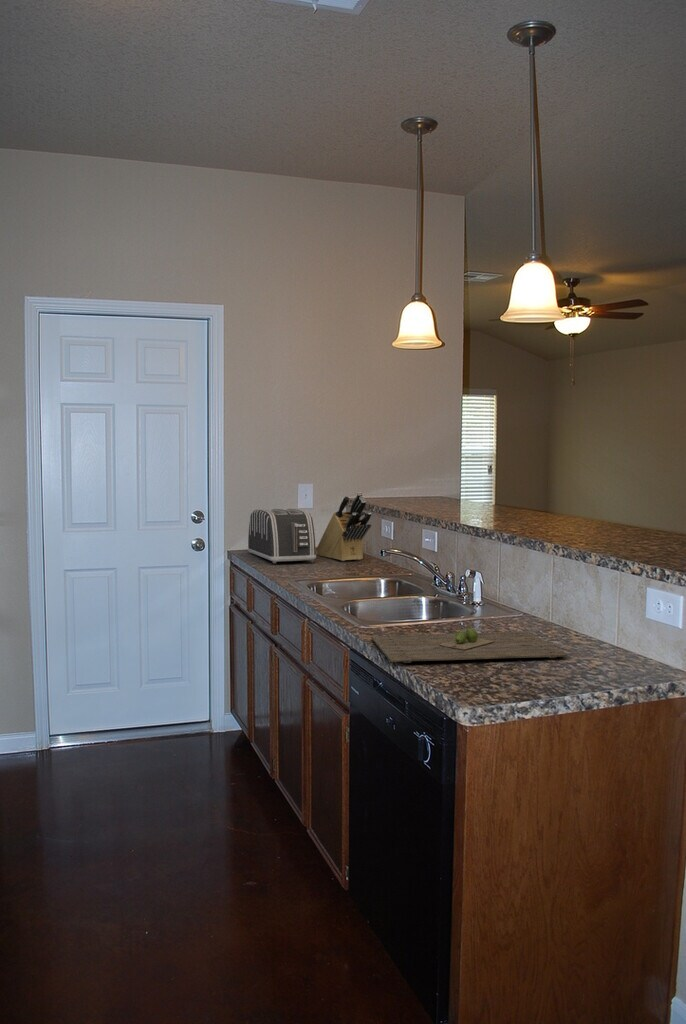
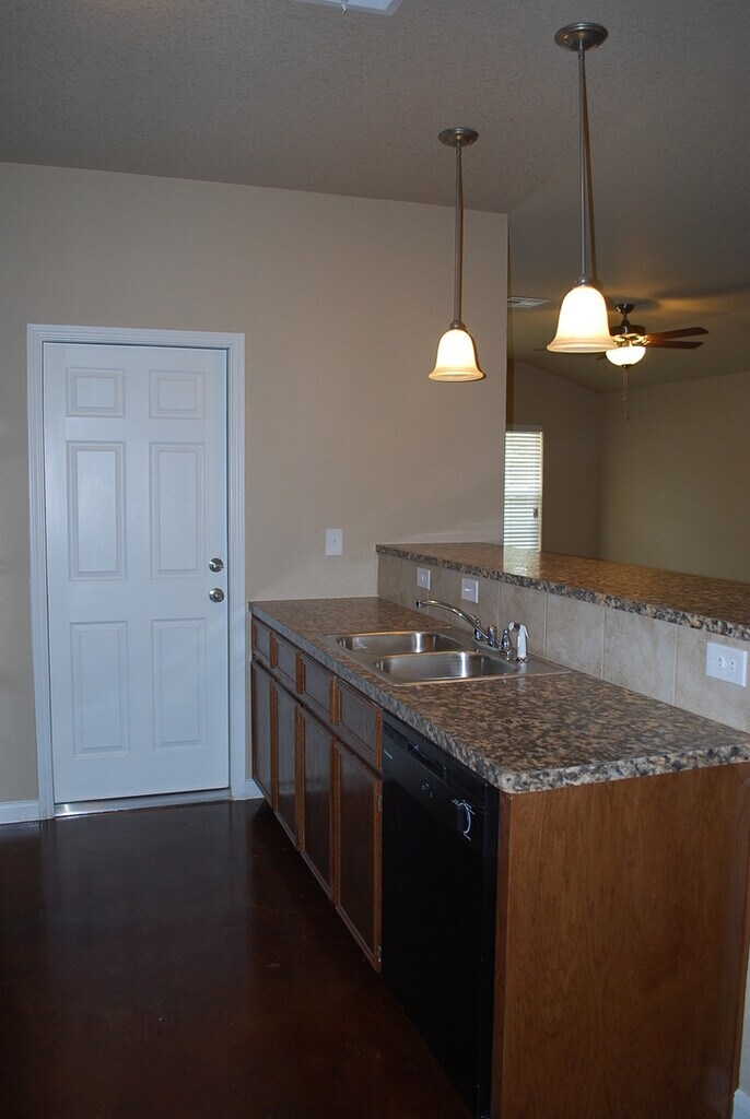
- toaster (281, 533)
- cutting board (464, 637)
- knife block (343, 525)
